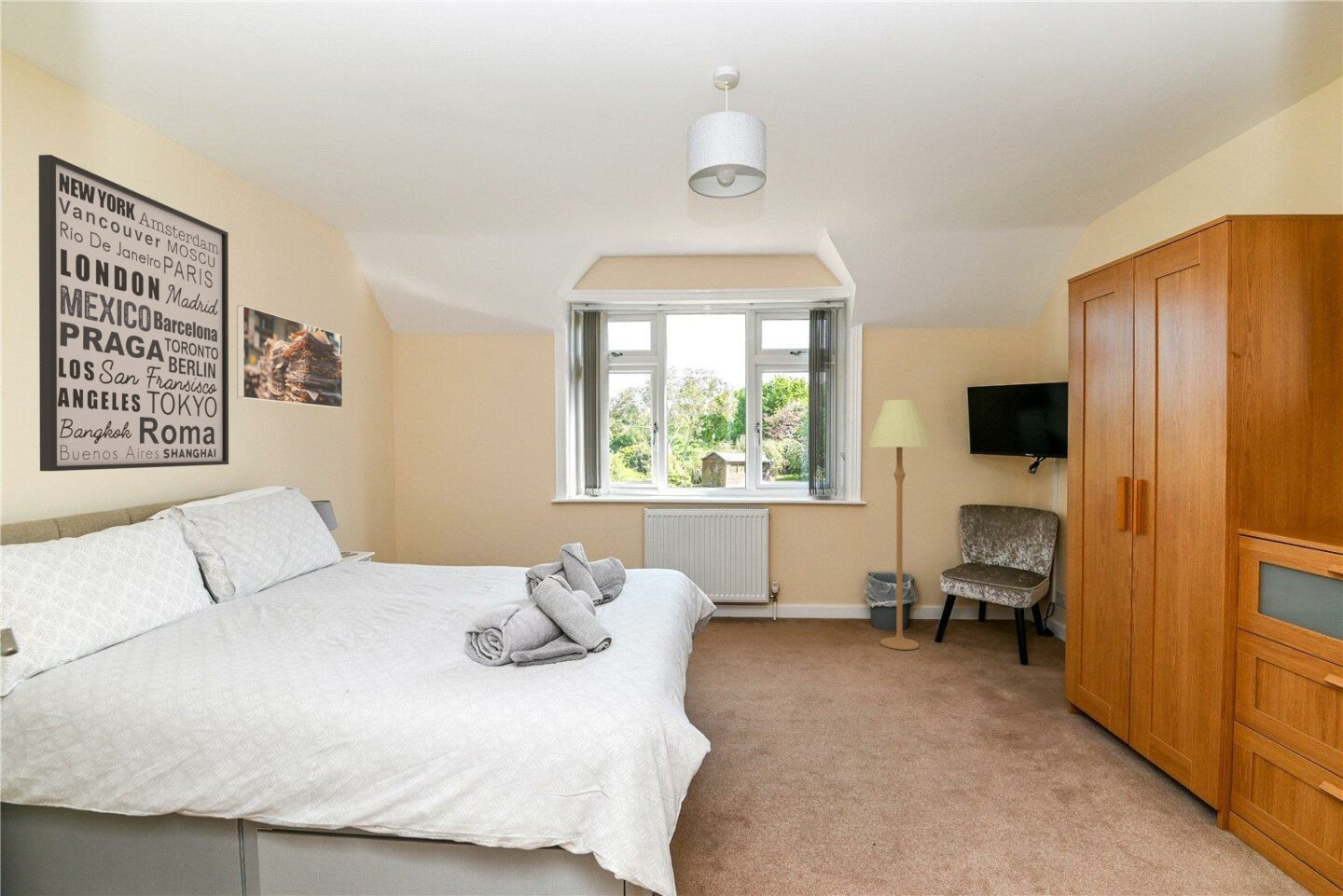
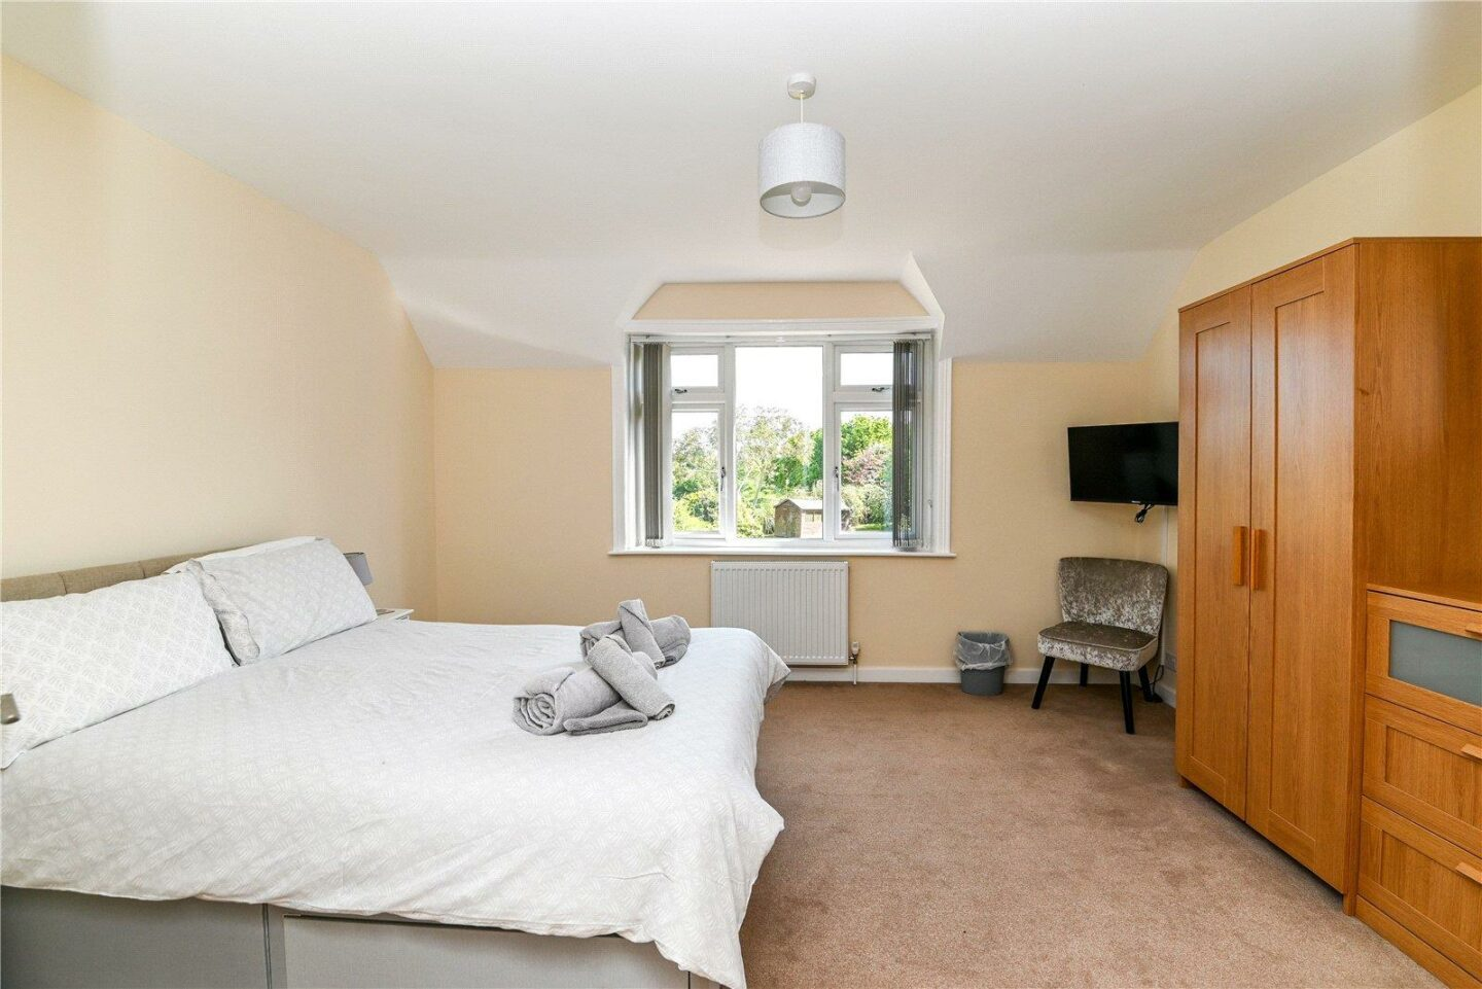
- wall art (148, 333)
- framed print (296, 363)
- floor lamp (899, 522)
